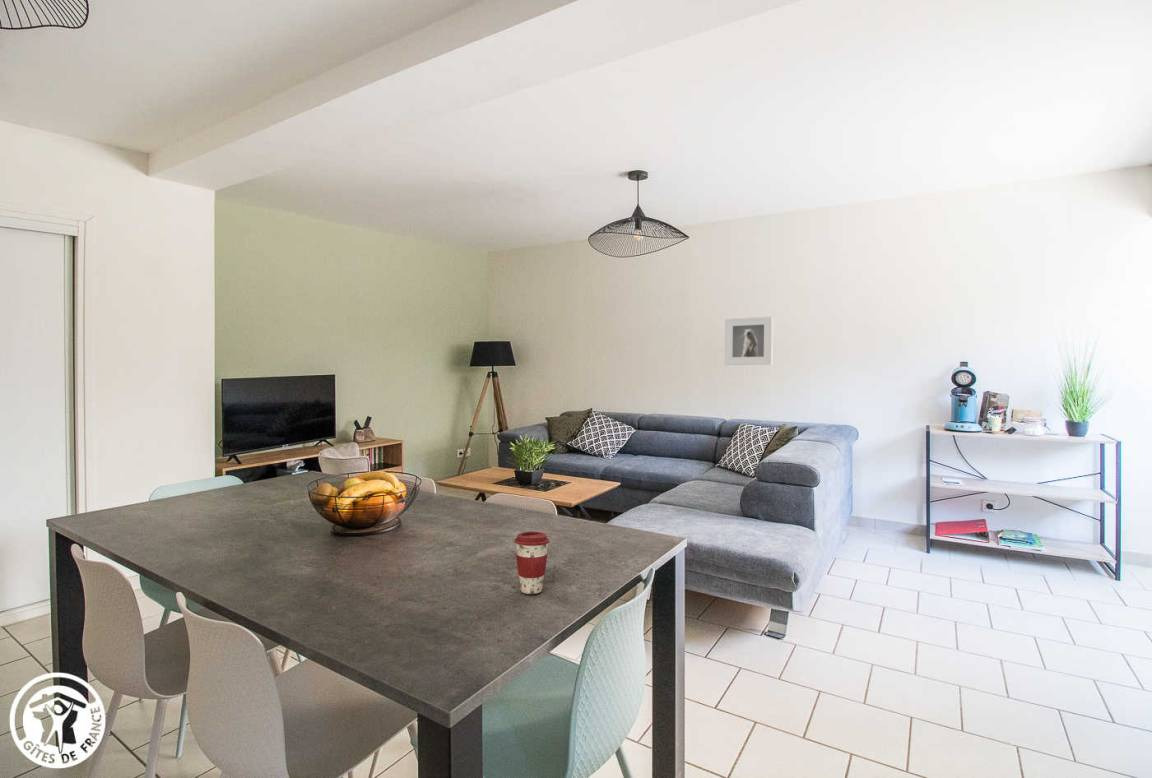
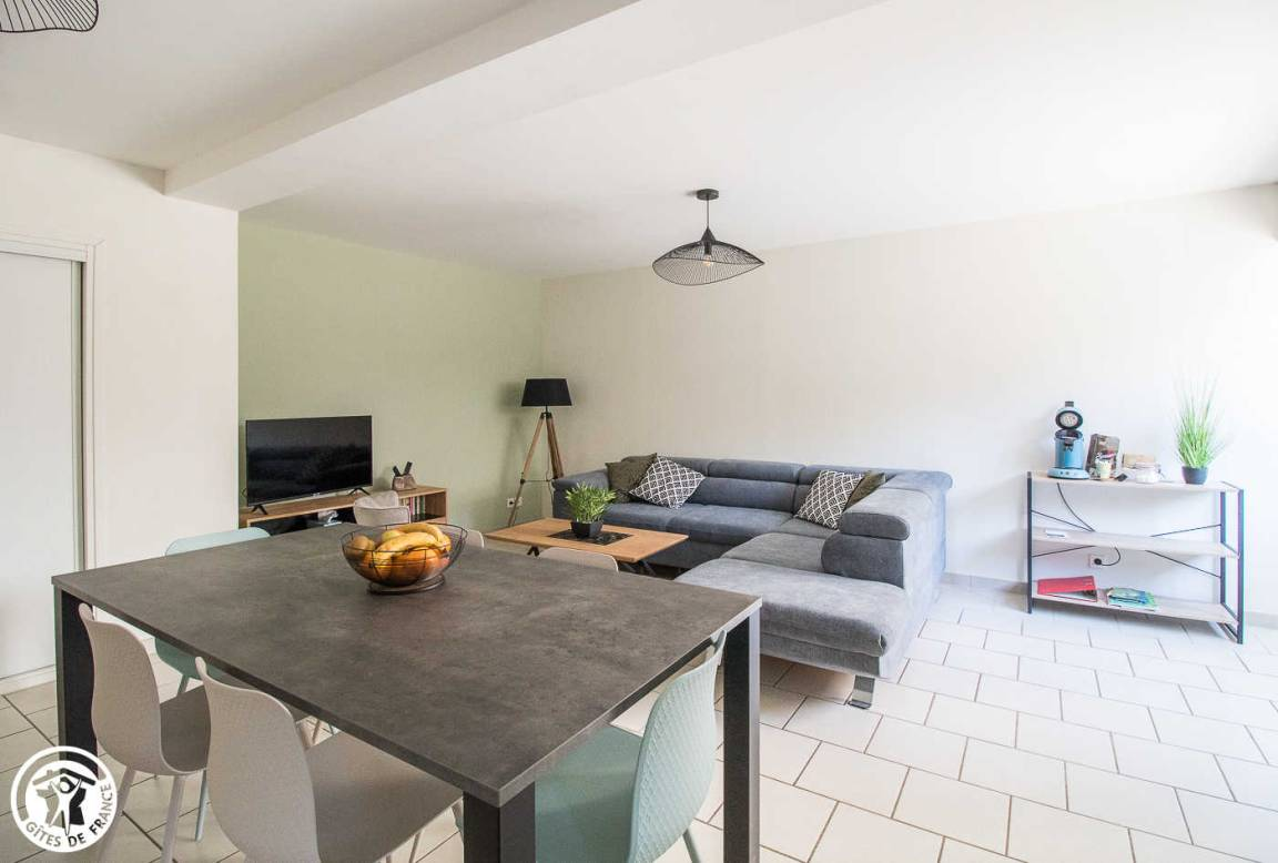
- coffee cup (531, 562)
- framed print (748, 341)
